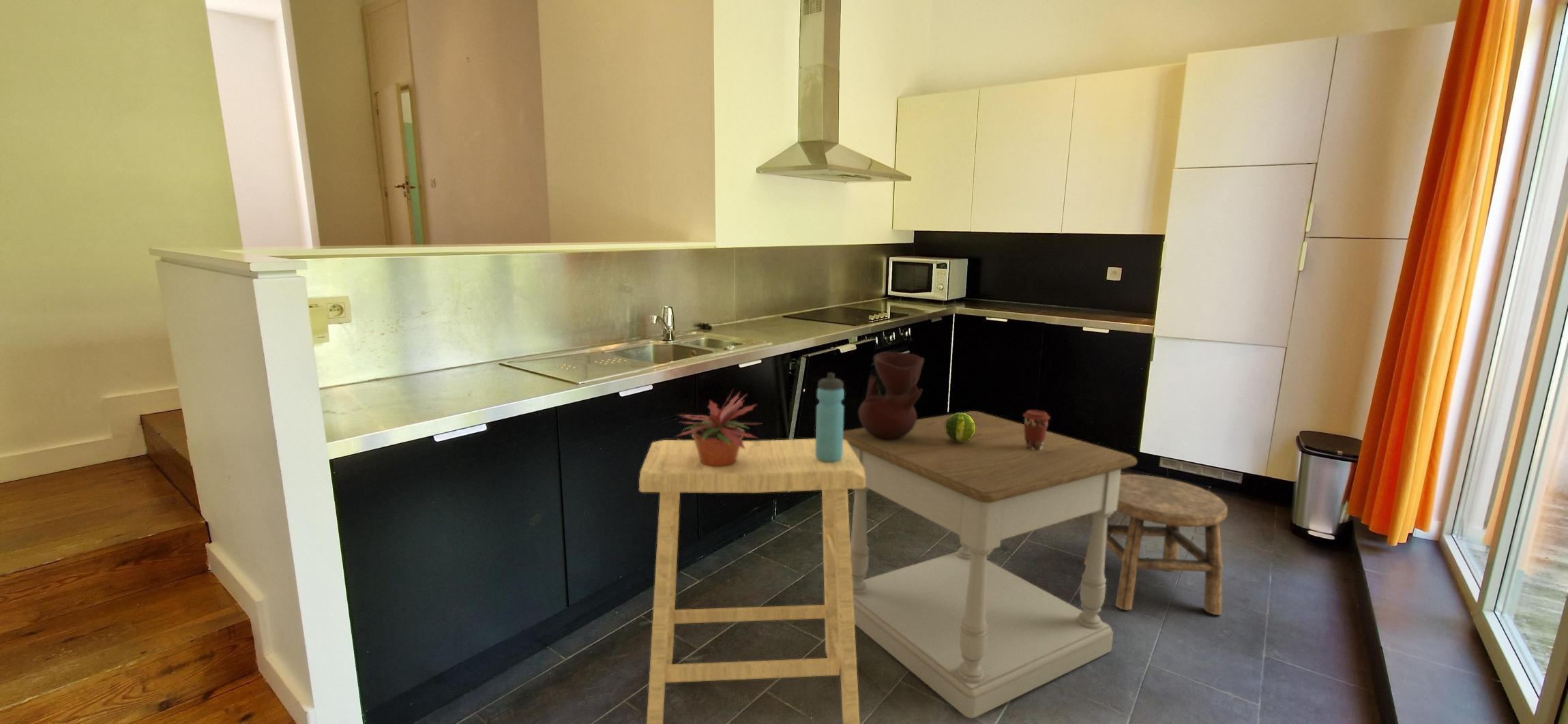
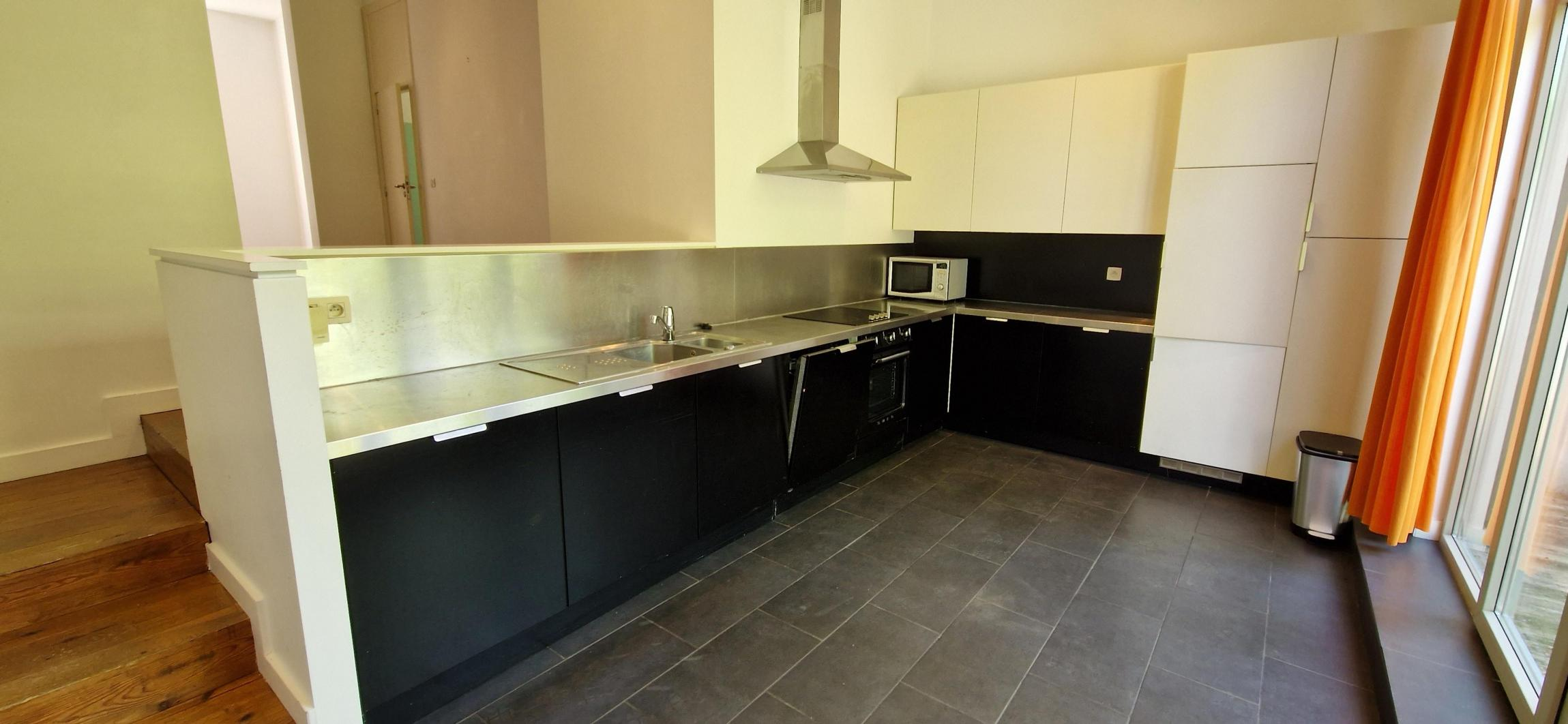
- fruit (960, 427)
- water bottle (829, 416)
- coffee cup (1035, 429)
- vase (890, 395)
- stool (754, 607)
- stool (1153, 536)
- side table (973, 537)
- potted plant (719, 422)
